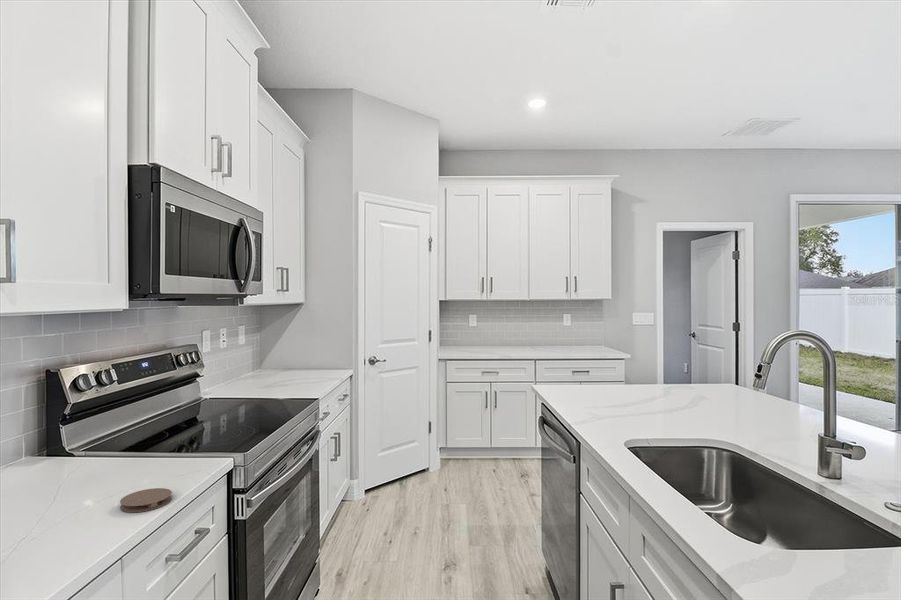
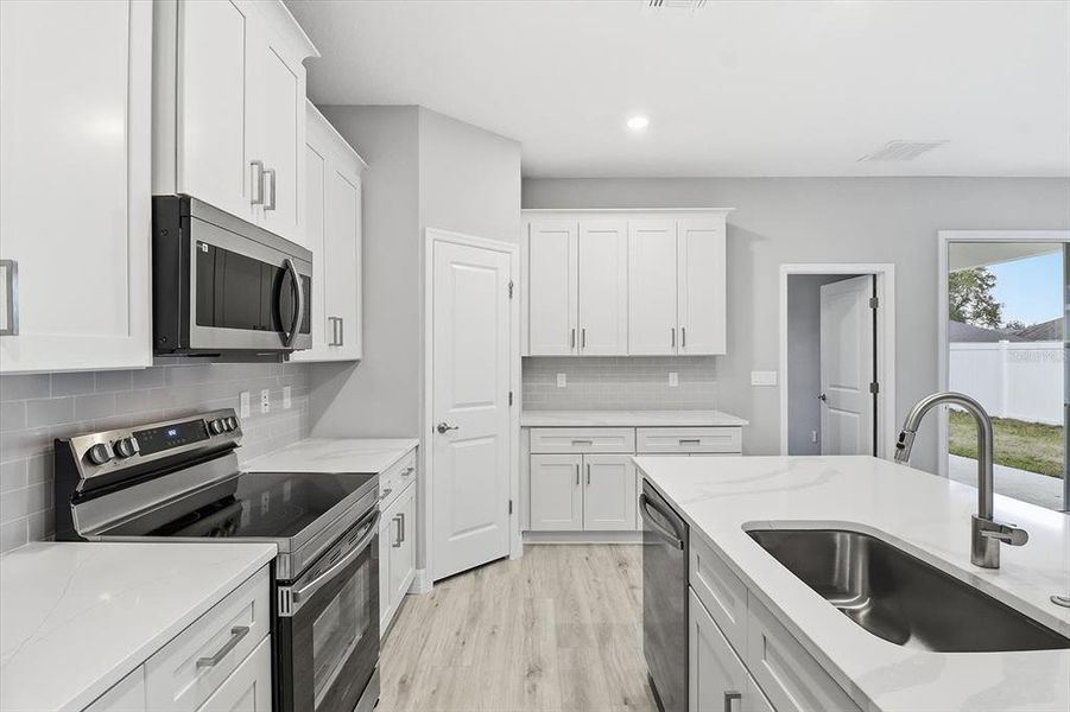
- coaster (146, 499)
